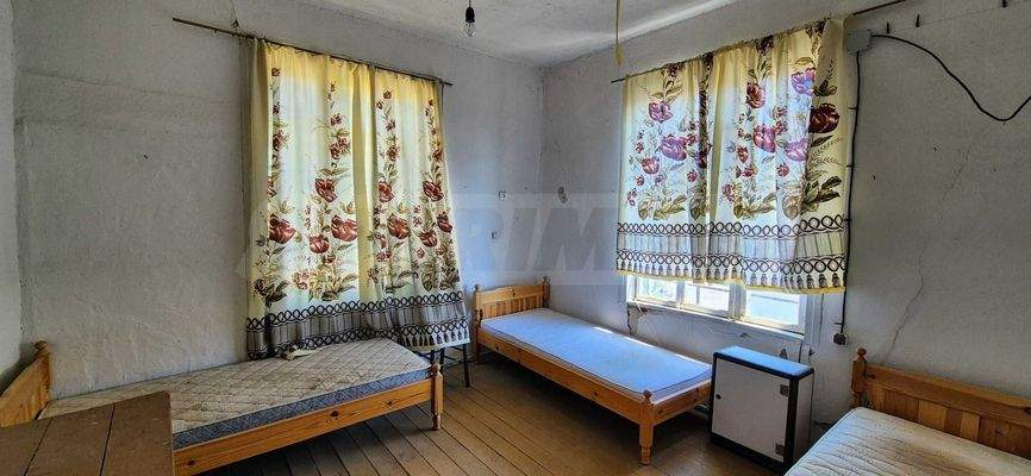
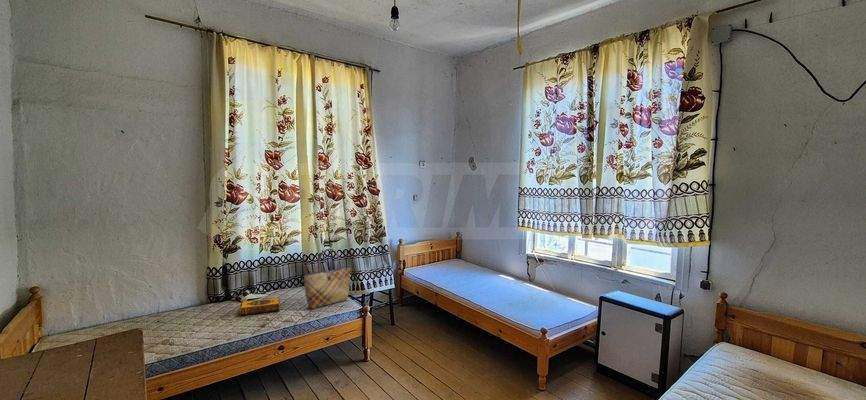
+ hardback book (260, 306)
+ tote bag (328, 276)
